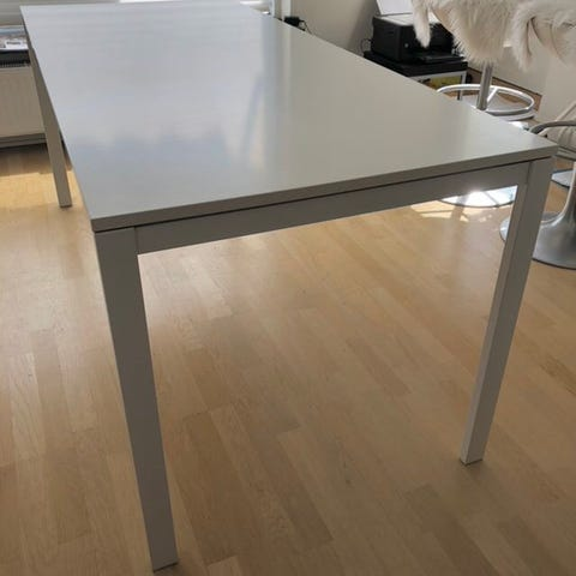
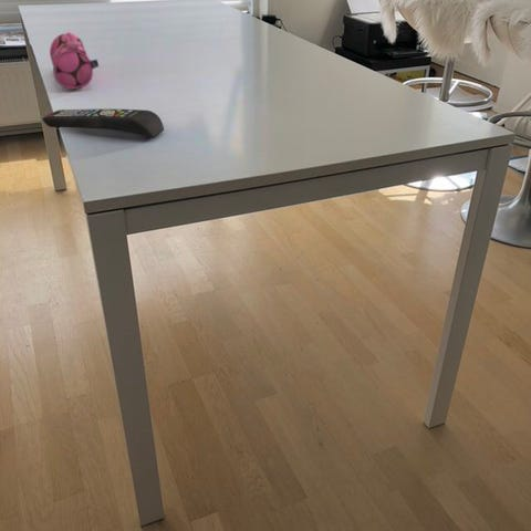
+ pencil case (71, 58)
+ remote control (103, 119)
